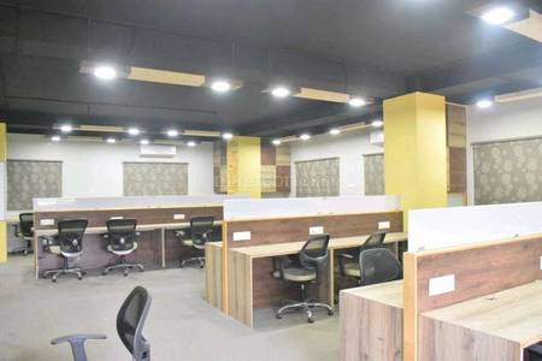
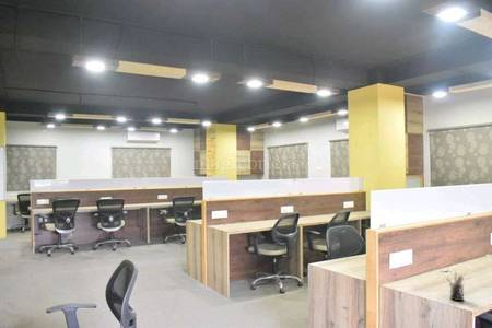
+ pen holder (455, 285)
